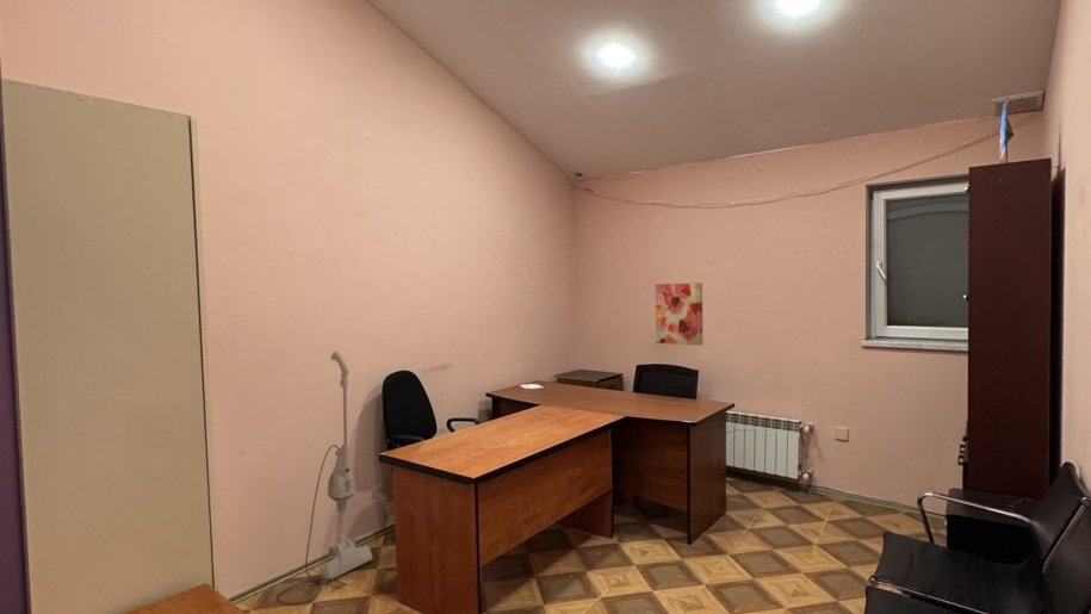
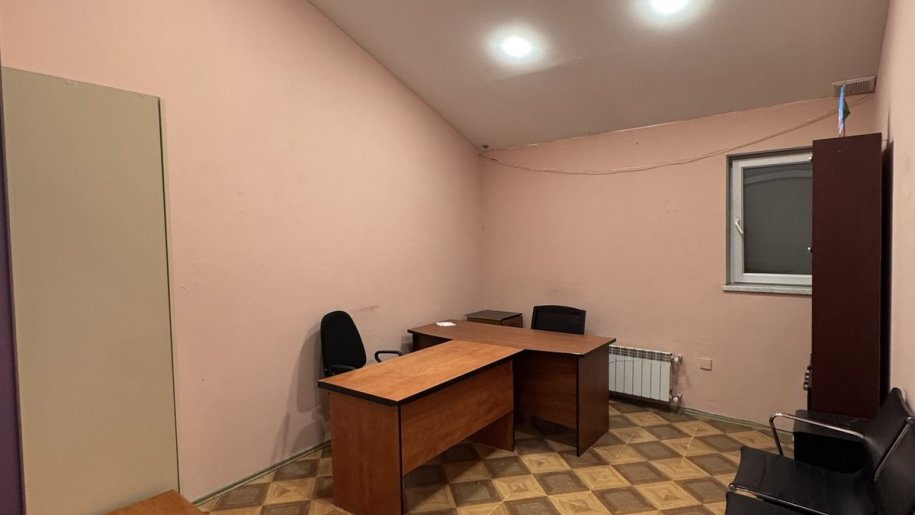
- wall art (678, 314)
- vacuum cleaner (322, 467)
